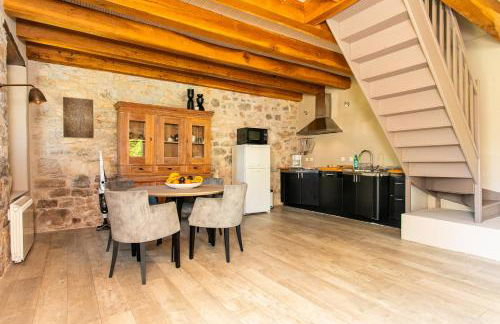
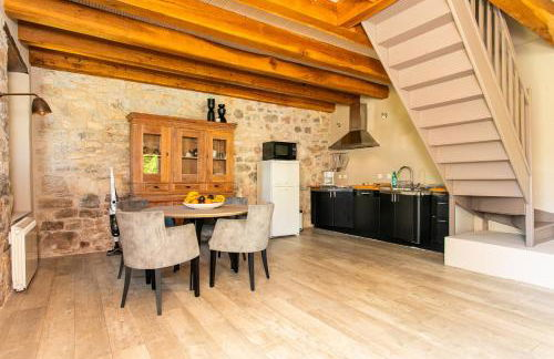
- wall art (78, 118)
